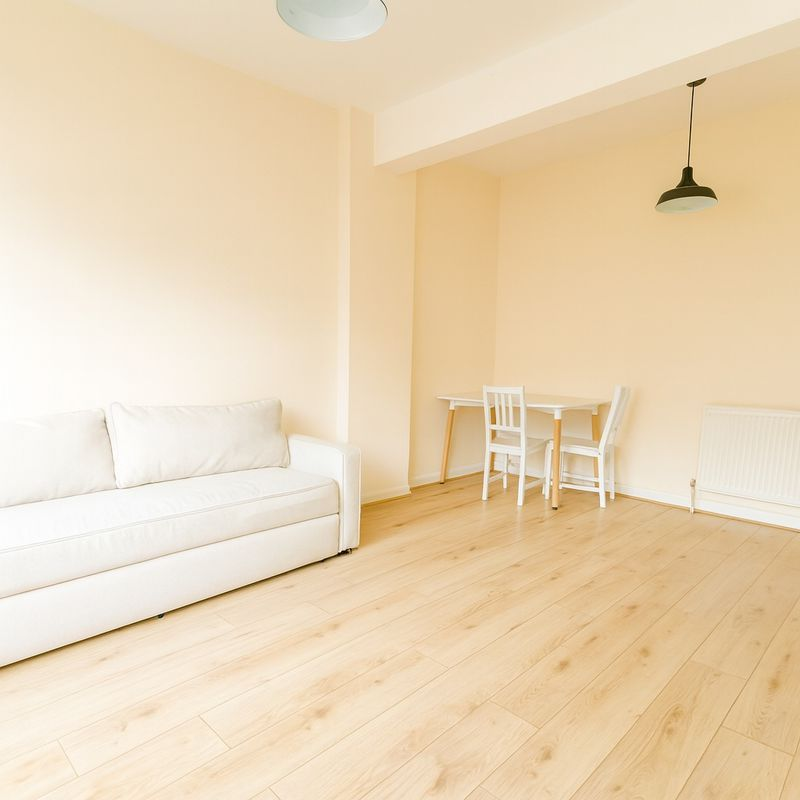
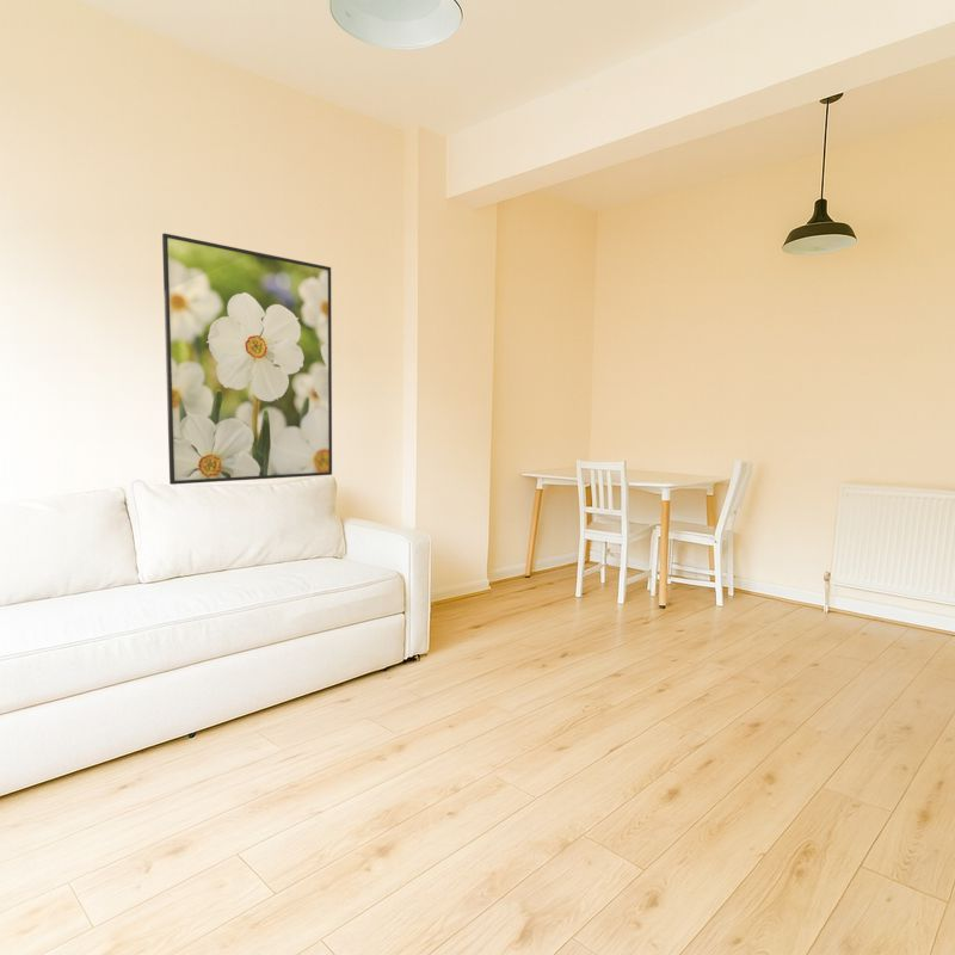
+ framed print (255, 366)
